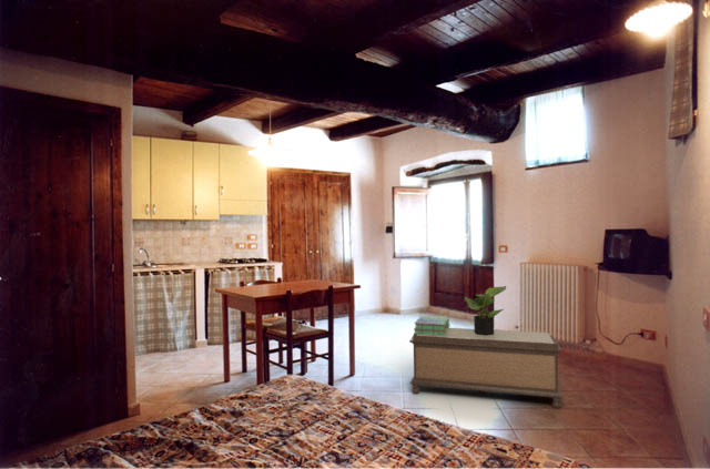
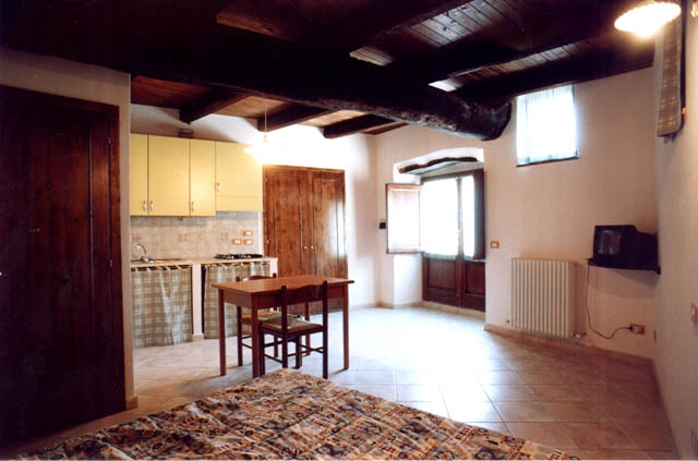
- bench (483, 363)
- stack of books (432, 325)
- potted plant (487, 310)
